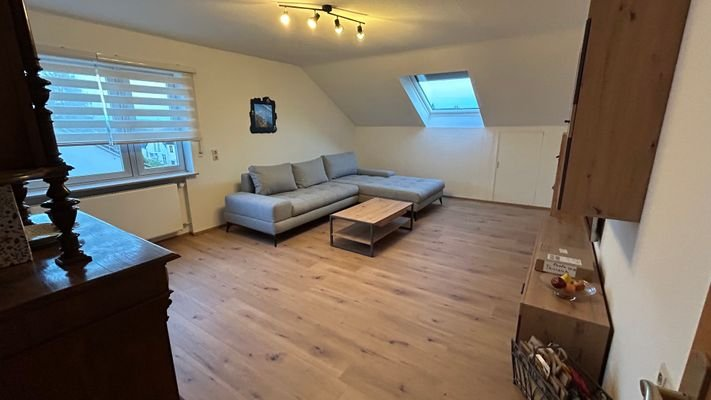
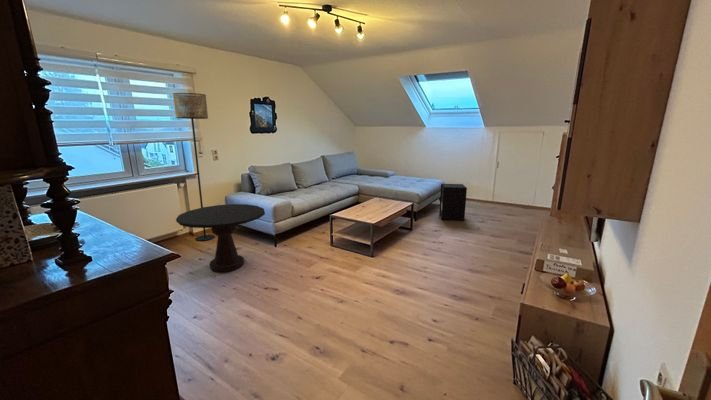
+ floor lamp (197, 169)
+ speaker (452, 201)
+ side table (225, 239)
